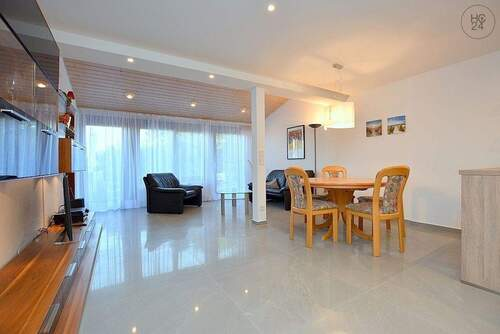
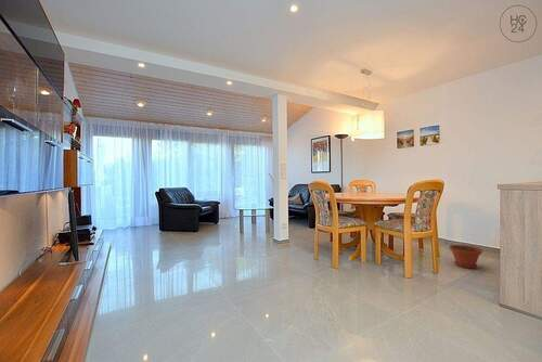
+ plant pot (465, 257)
